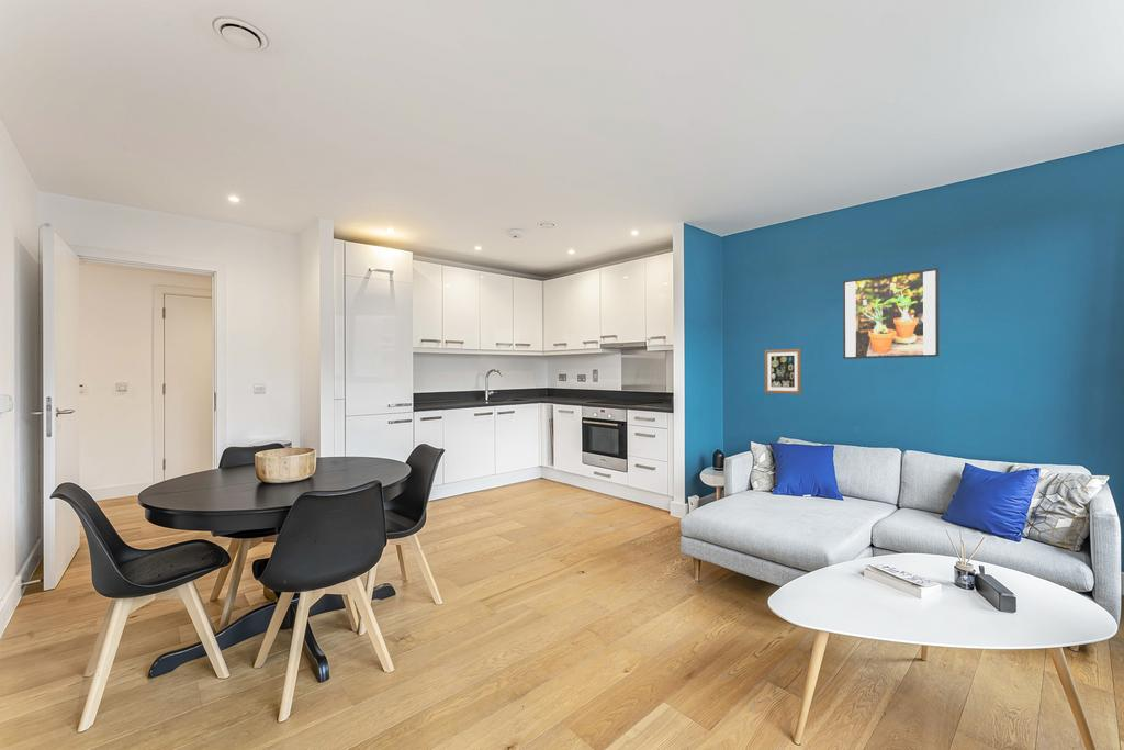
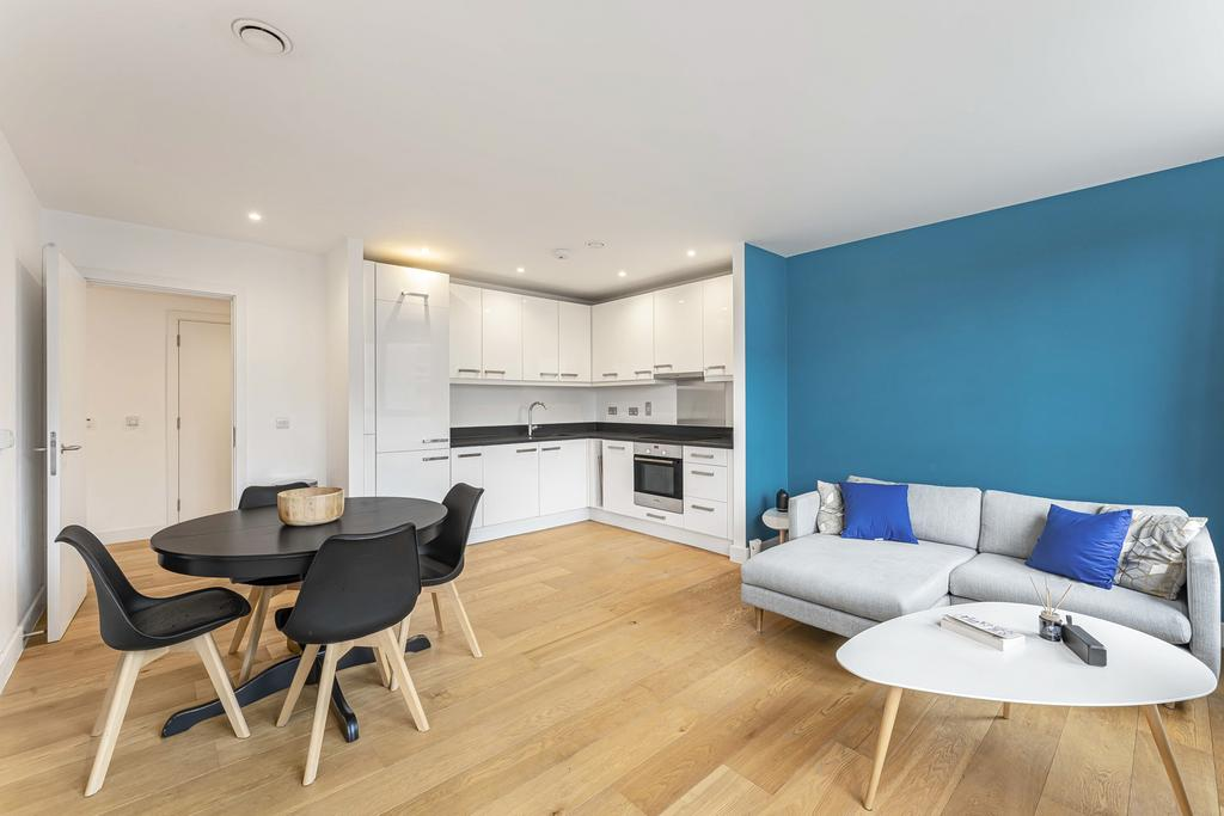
- wall art (782, 371)
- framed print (888, 316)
